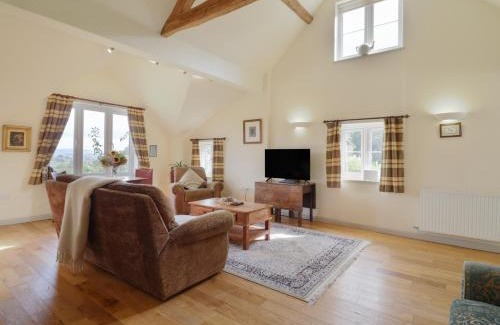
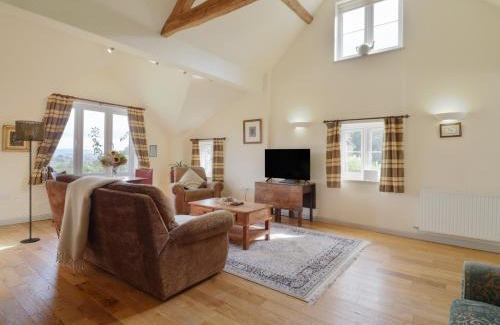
+ floor lamp (30, 181)
